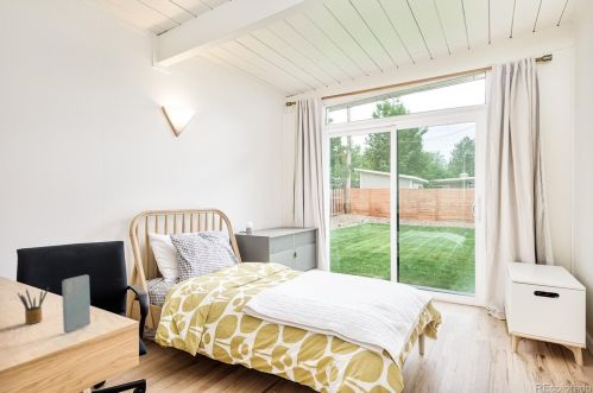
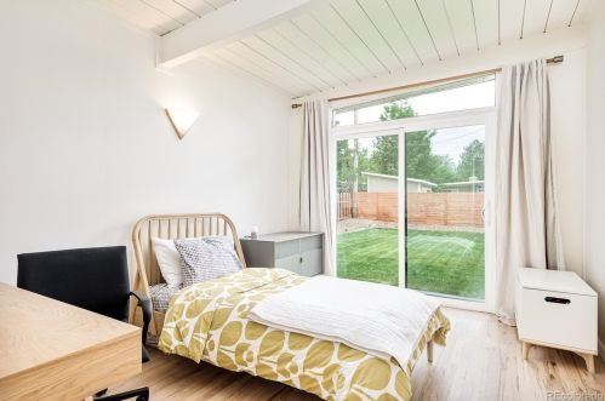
- pencil box (33, 304)
- smartphone (76, 303)
